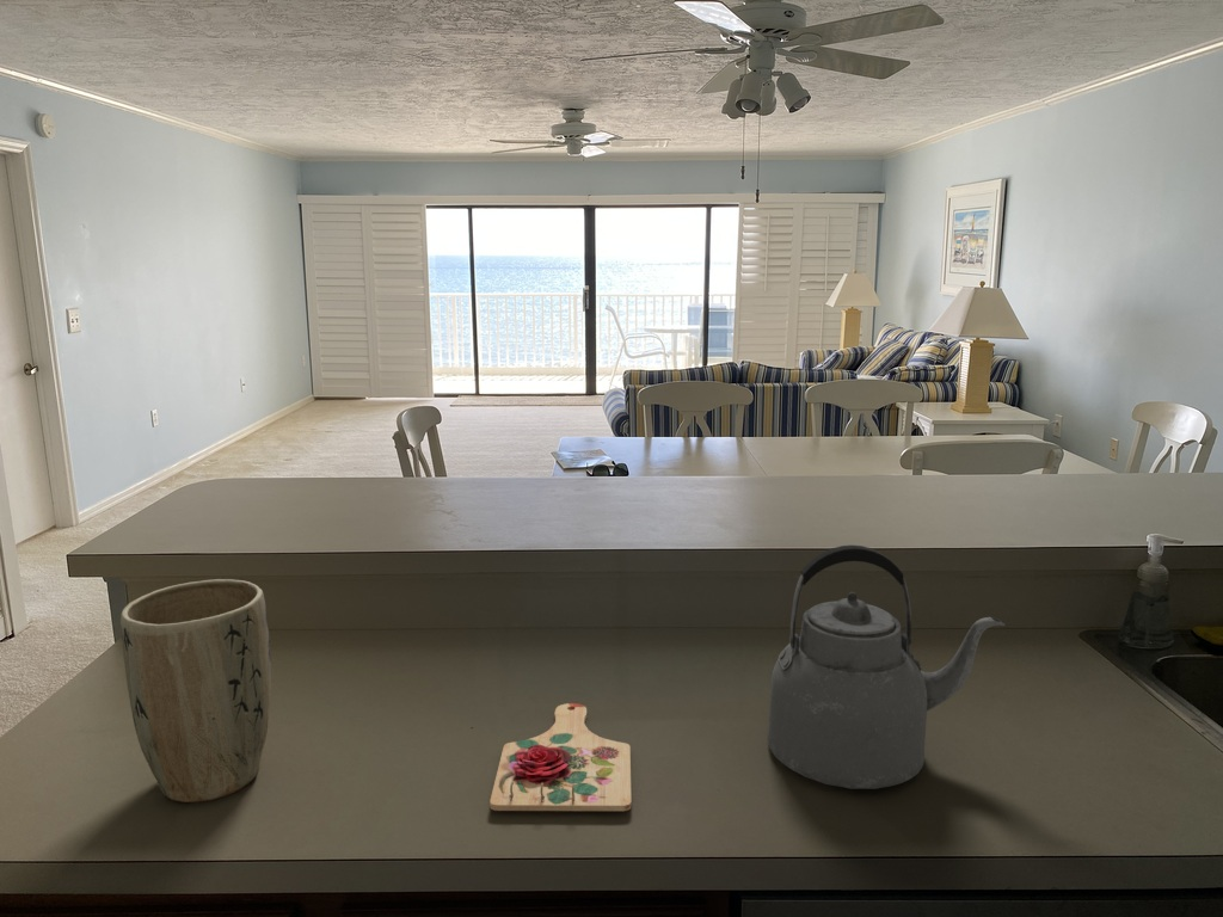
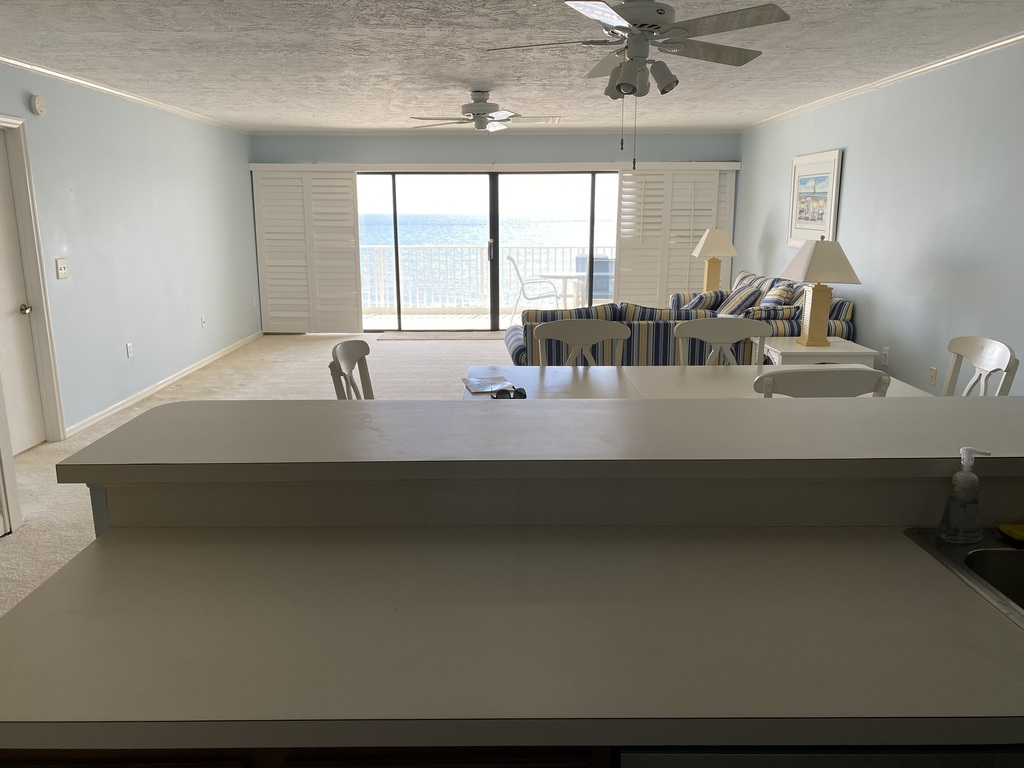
- cutting board (566, 744)
- plant pot (203, 690)
- kettle (886, 651)
